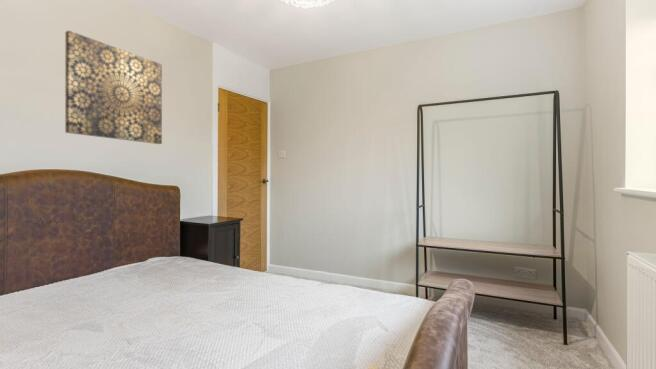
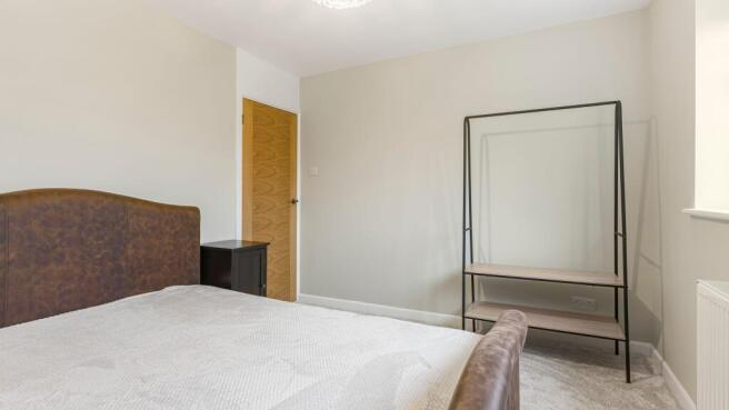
- wall art (119, 94)
